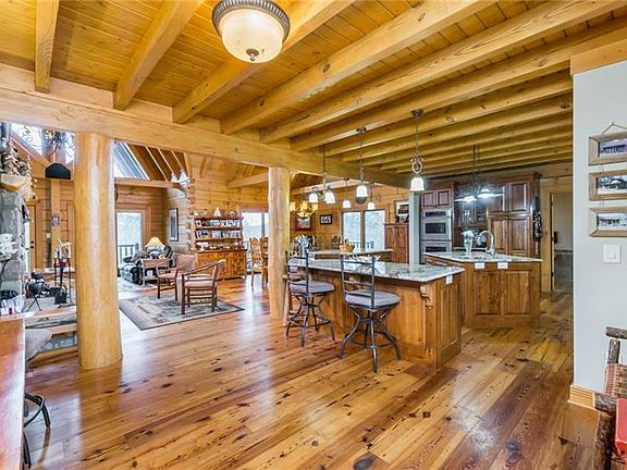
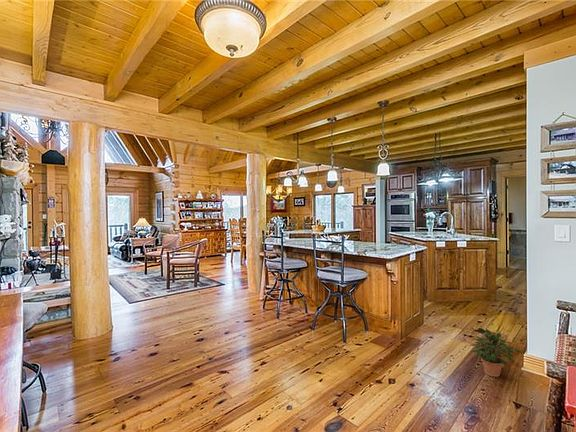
+ potted plant (496, 352)
